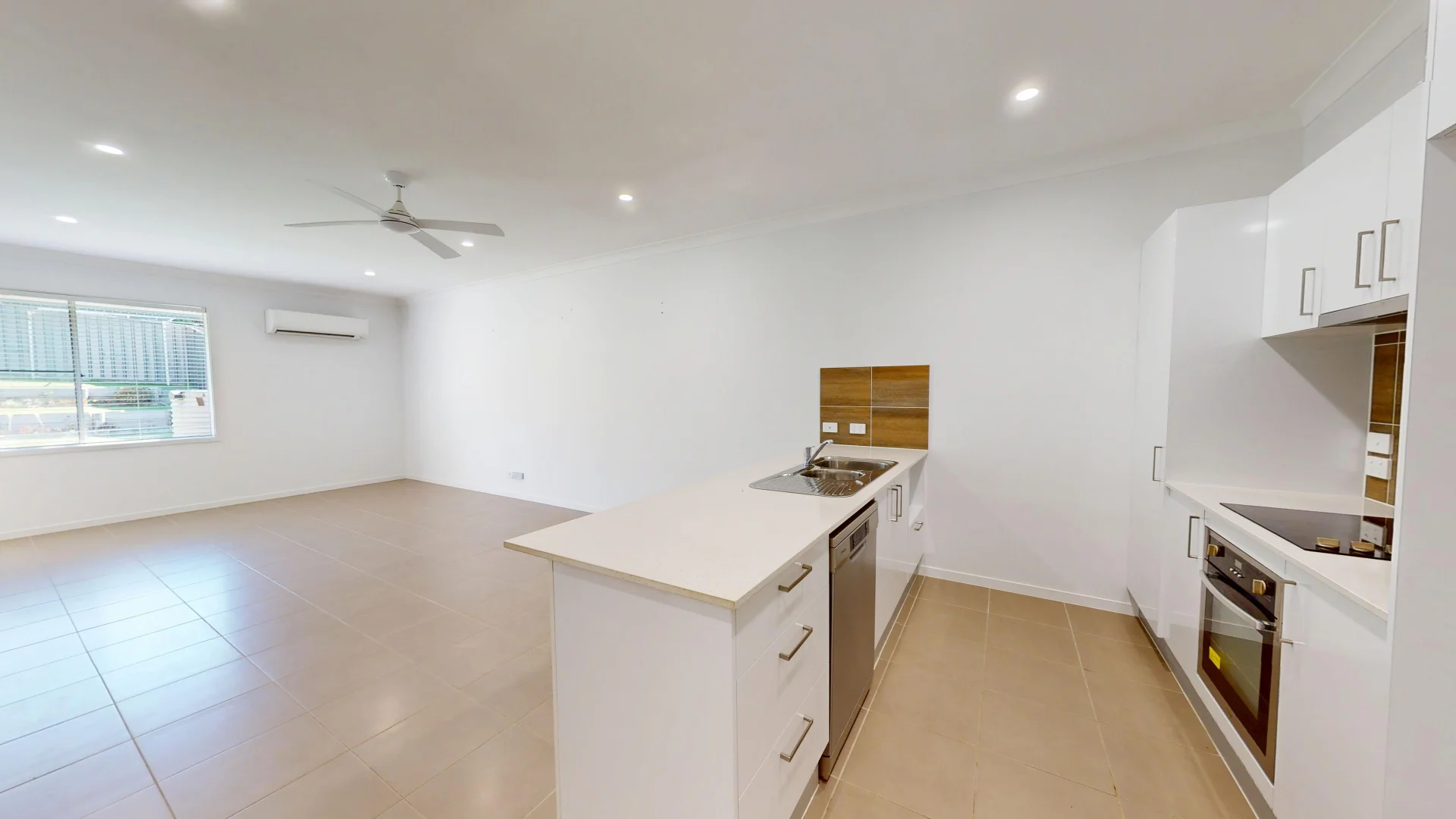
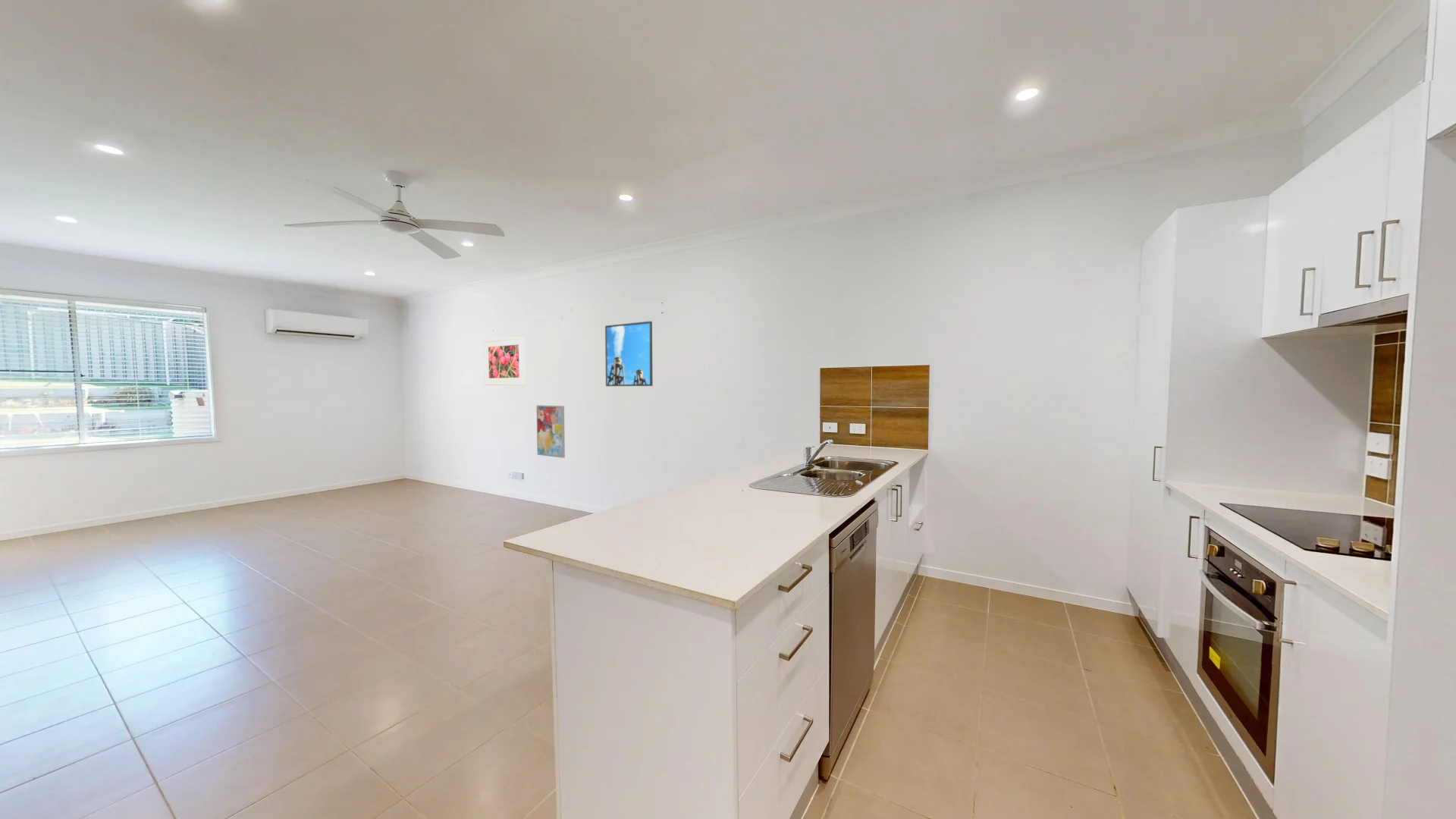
+ wall art (550, 431)
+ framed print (628, 355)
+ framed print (504, 362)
